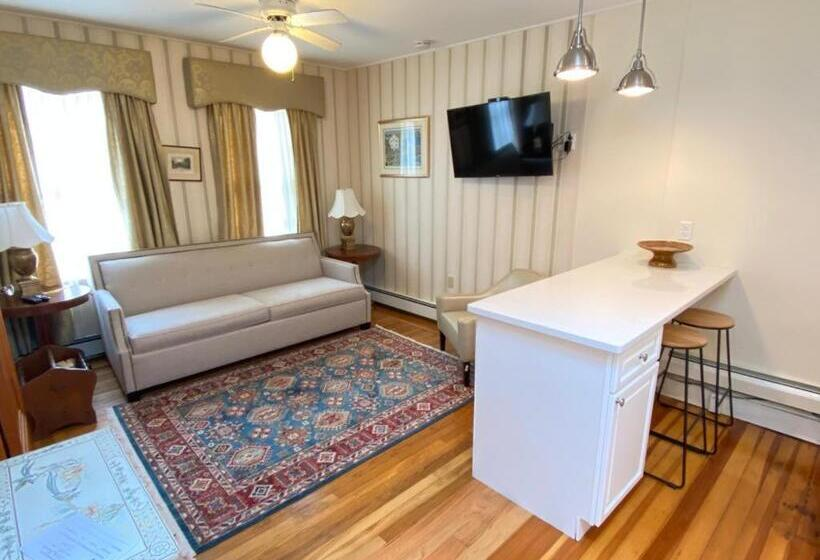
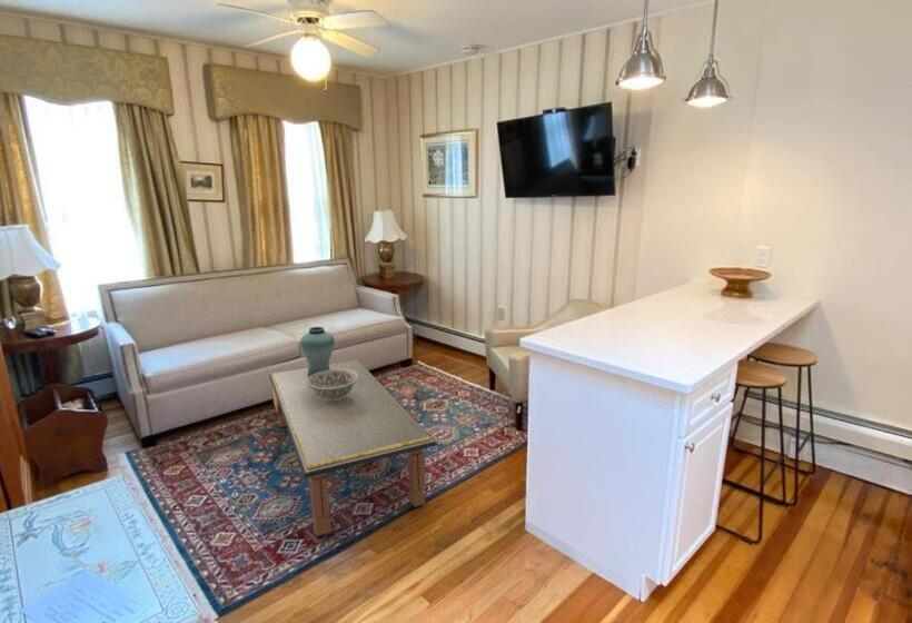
+ vase (318, 352)
+ coffee table (343, 431)
+ decorative bowl (333, 387)
